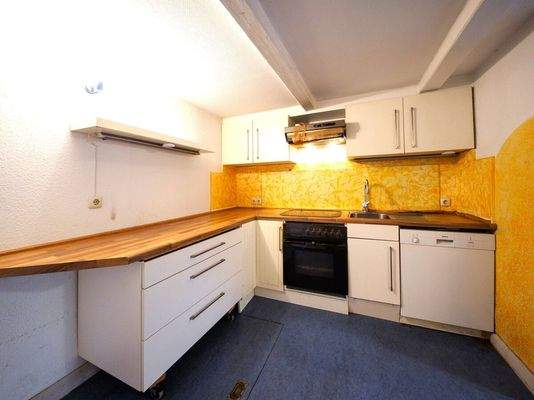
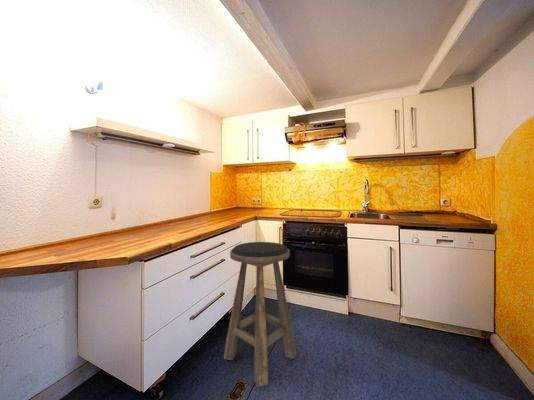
+ stool (260, 300)
